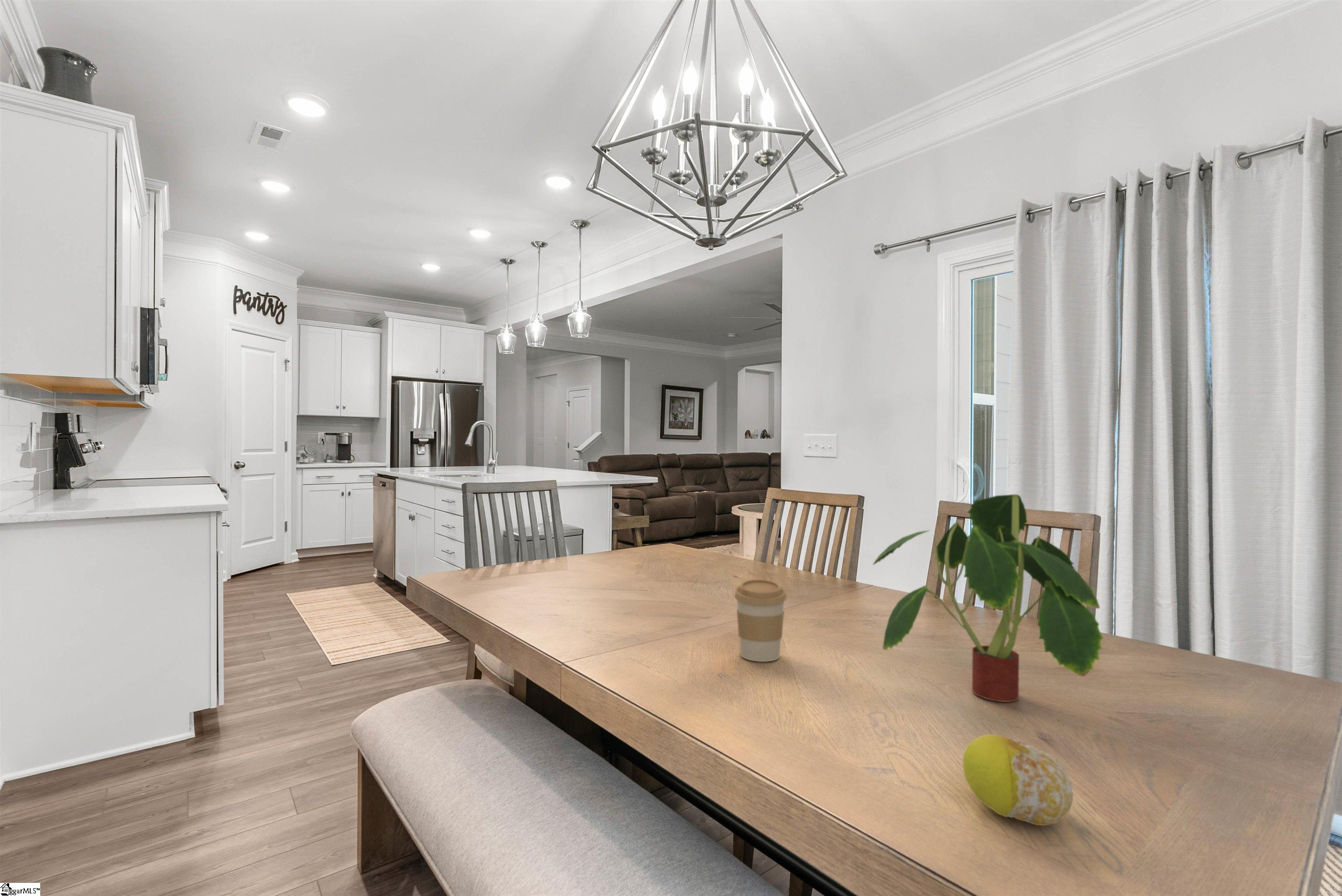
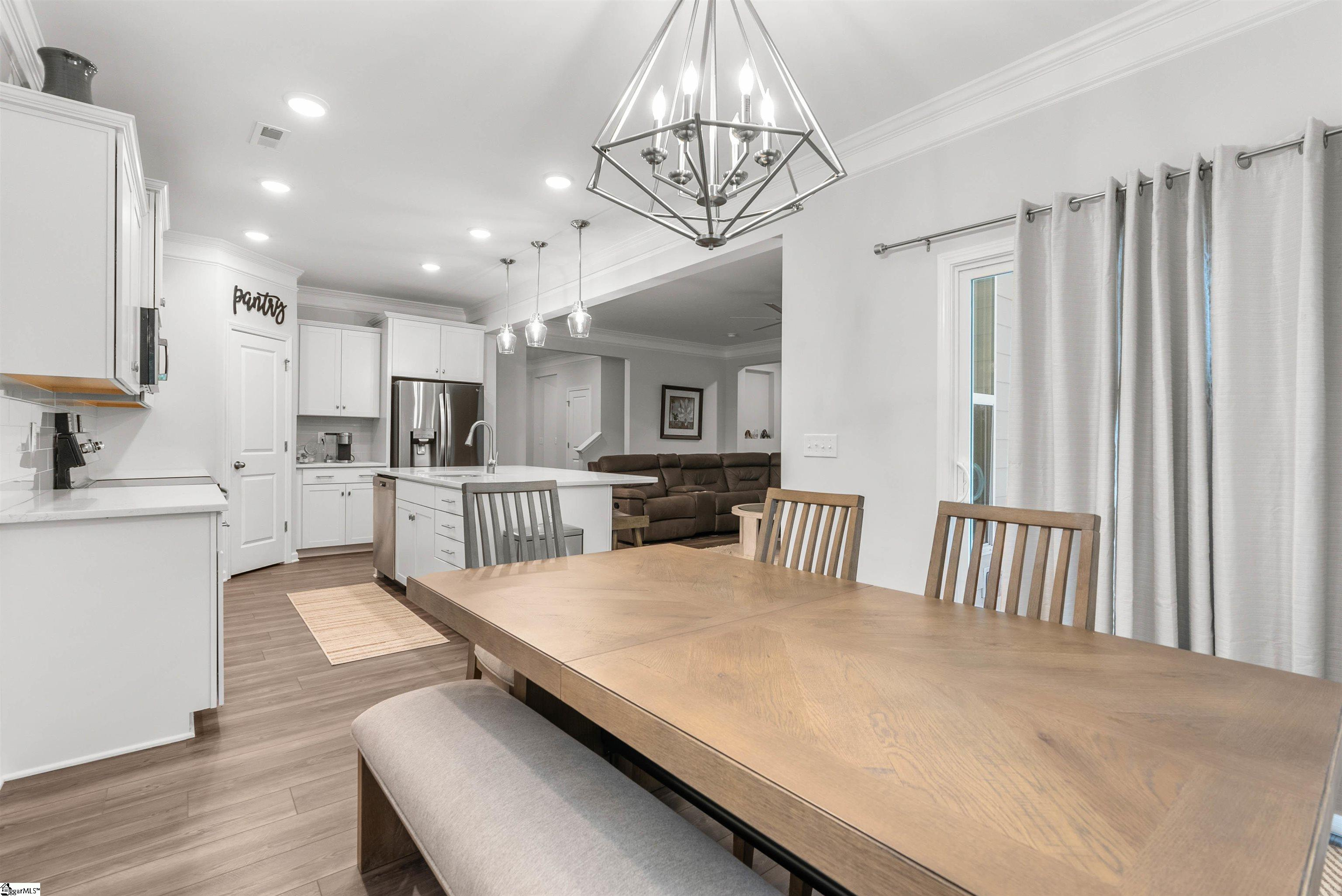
- coffee cup (760, 619)
- fruit (1017, 775)
- plant (982, 591)
